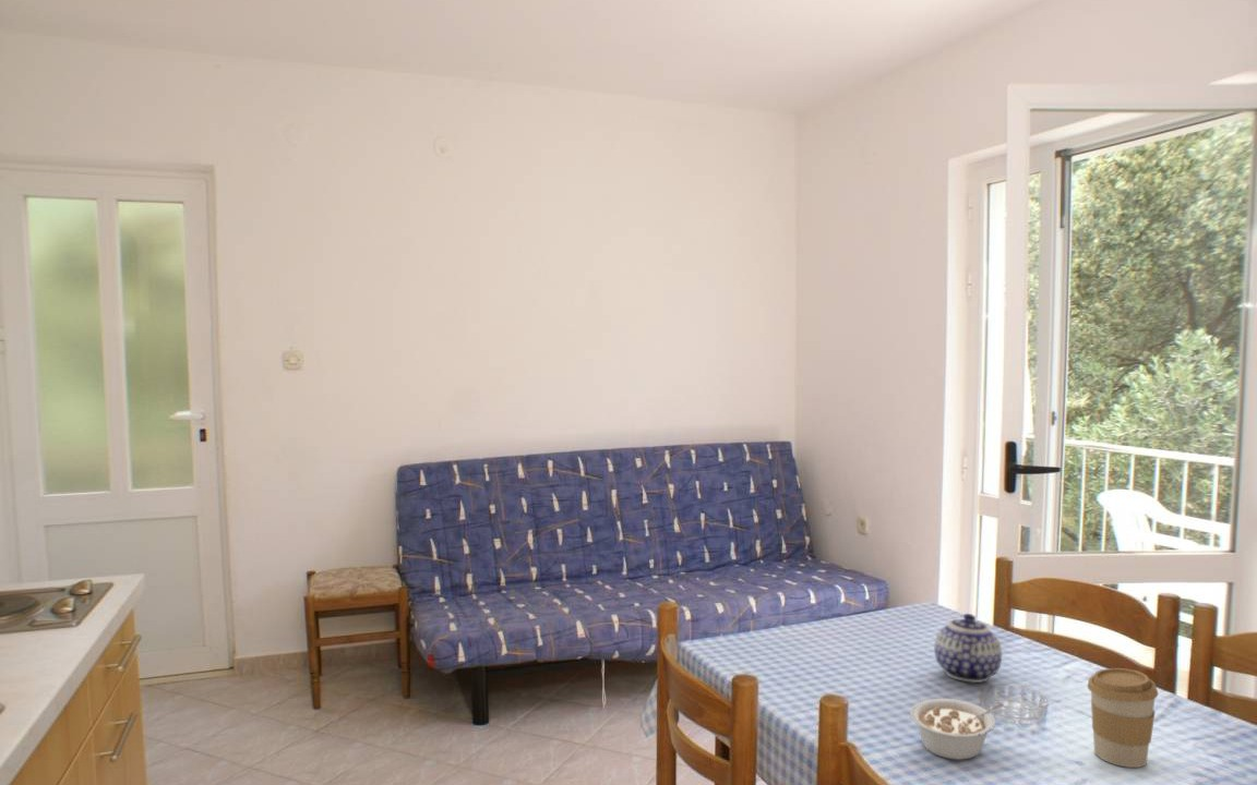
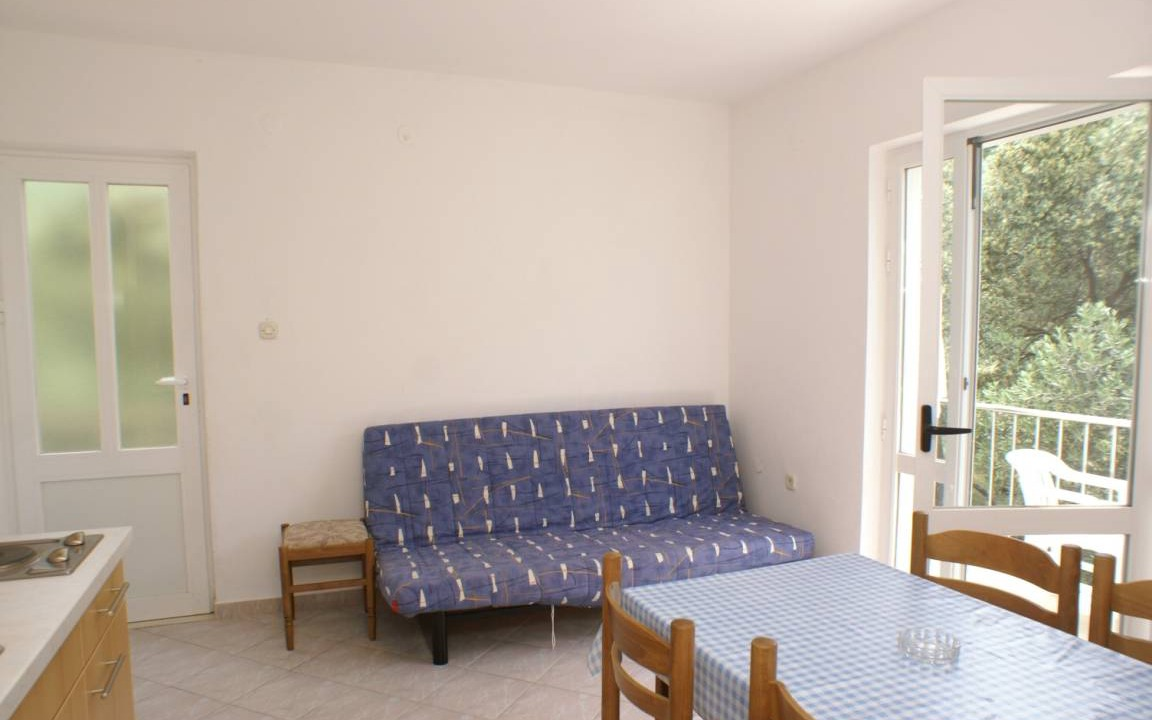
- coffee cup (1121, 714)
- teapot (968, 644)
- legume (953, 726)
